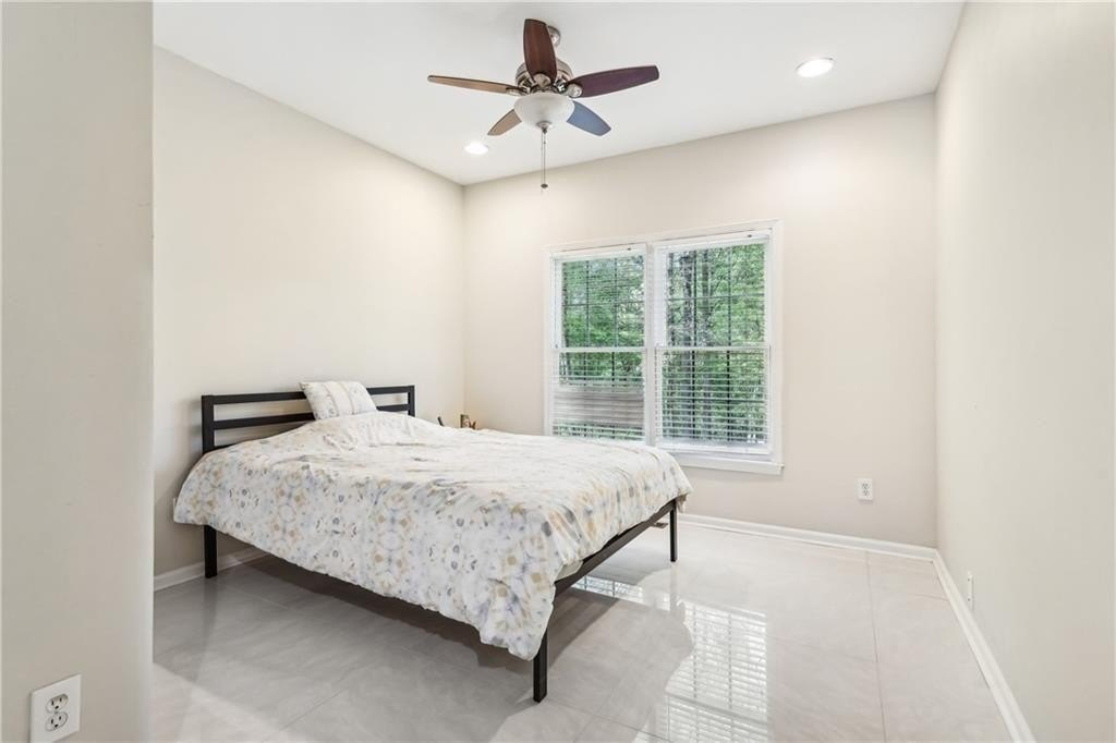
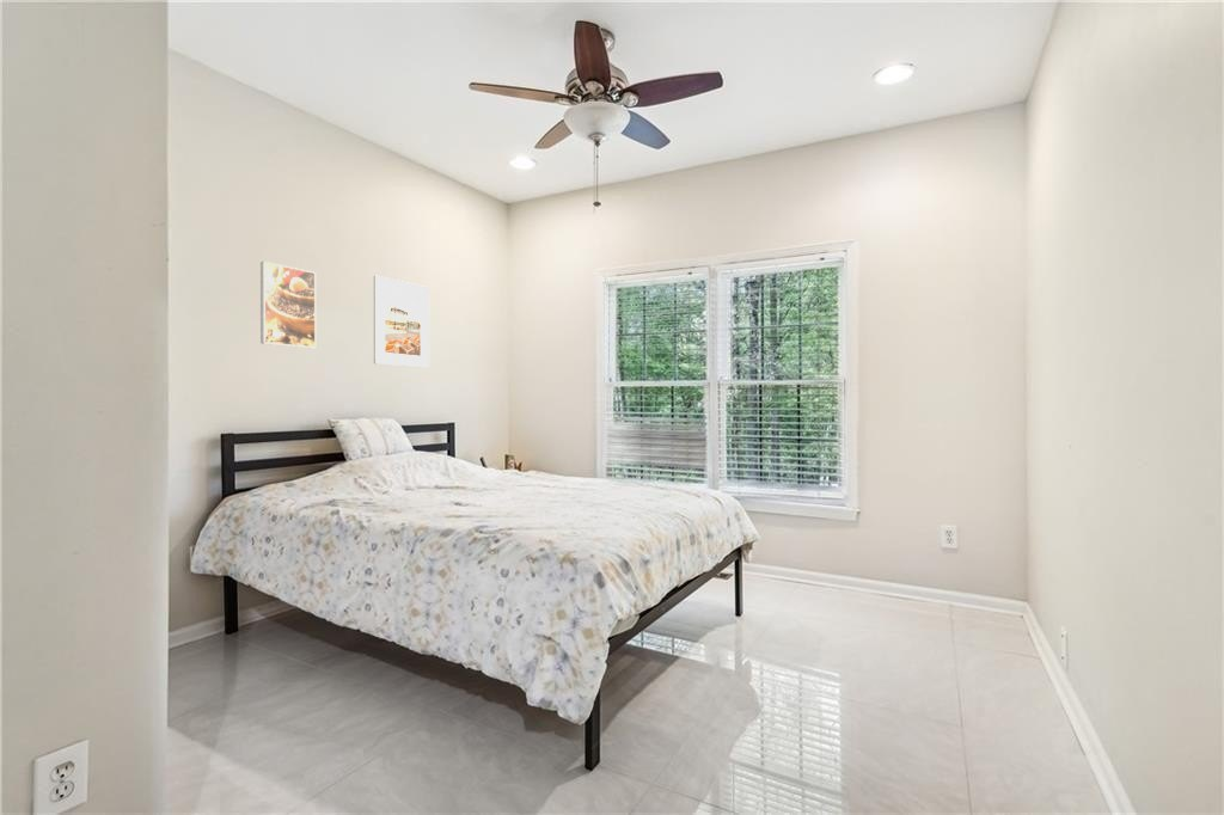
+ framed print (289, 306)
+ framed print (402, 323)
